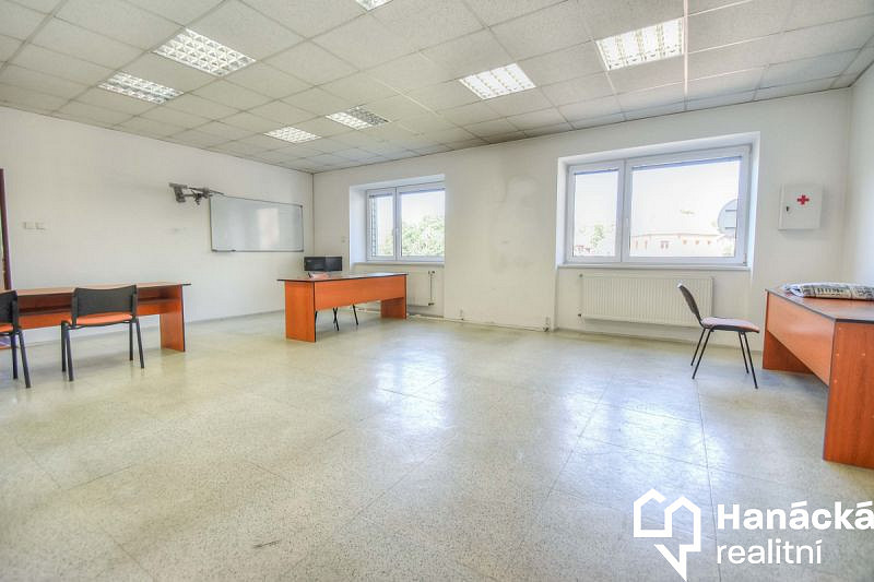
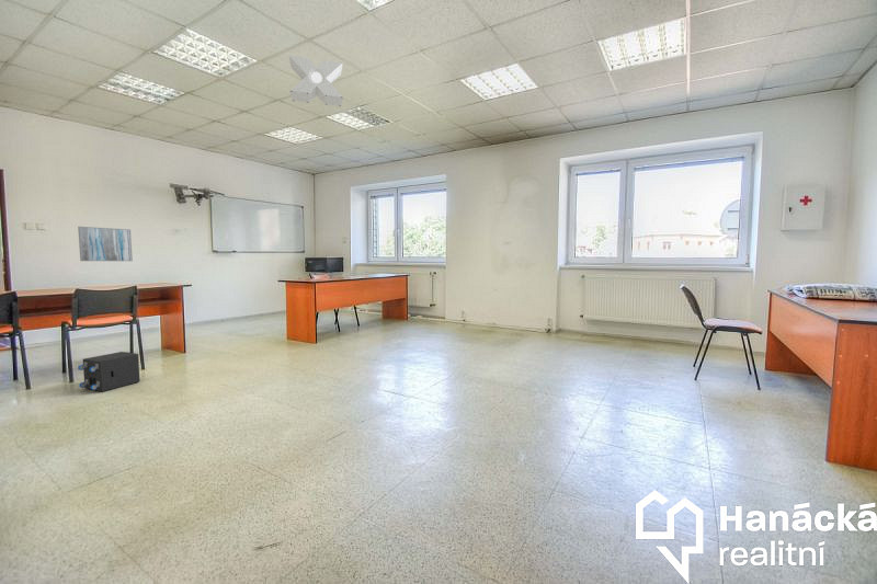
+ speaker (109, 371)
+ projector (316, 82)
+ wall art (106, 244)
